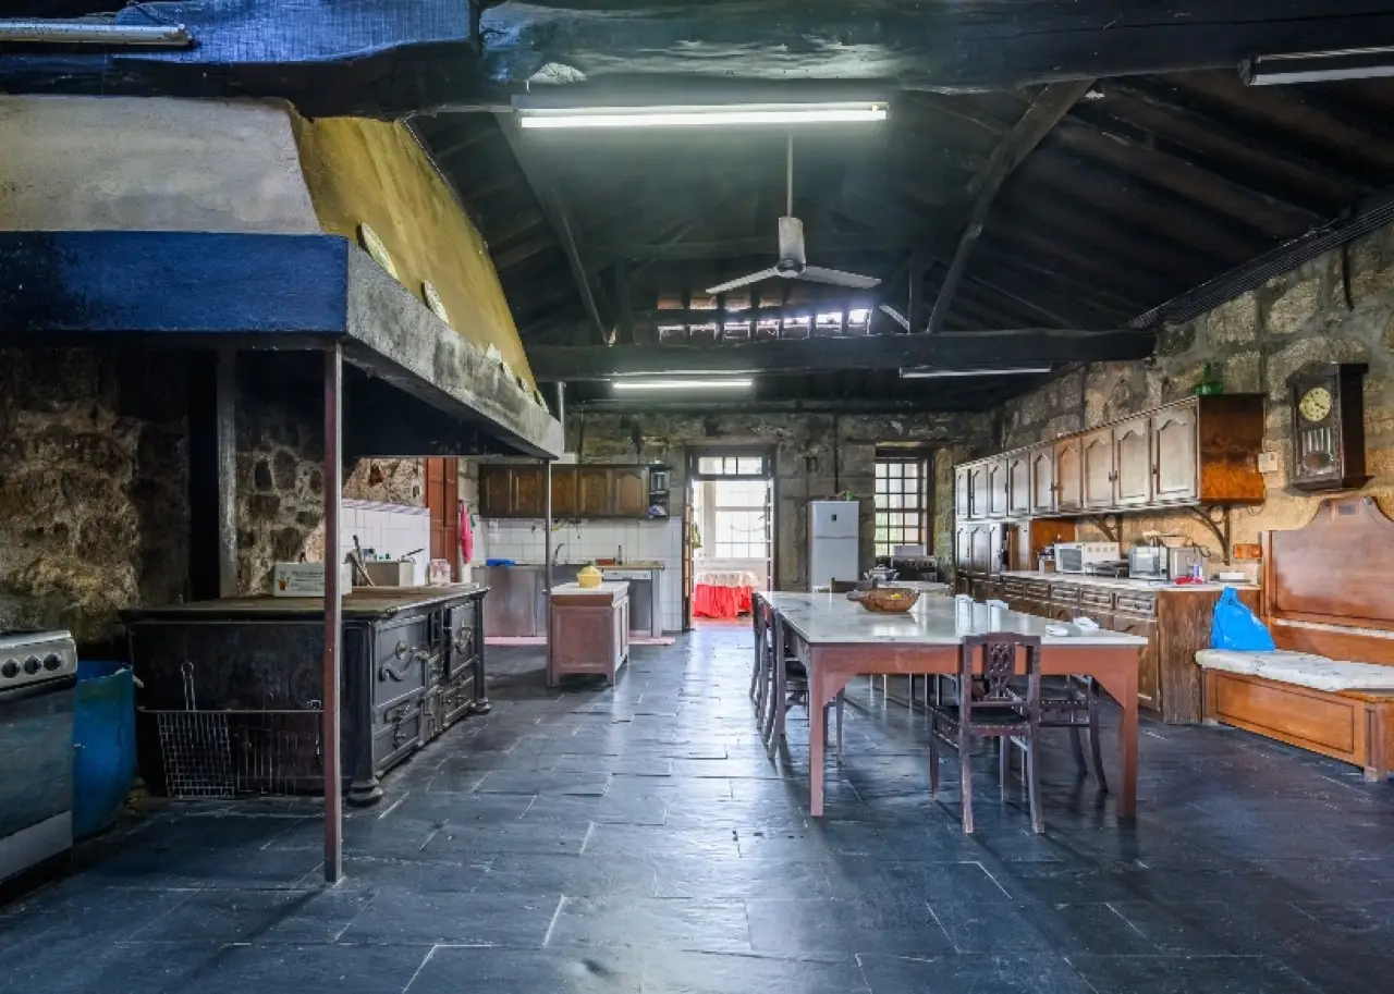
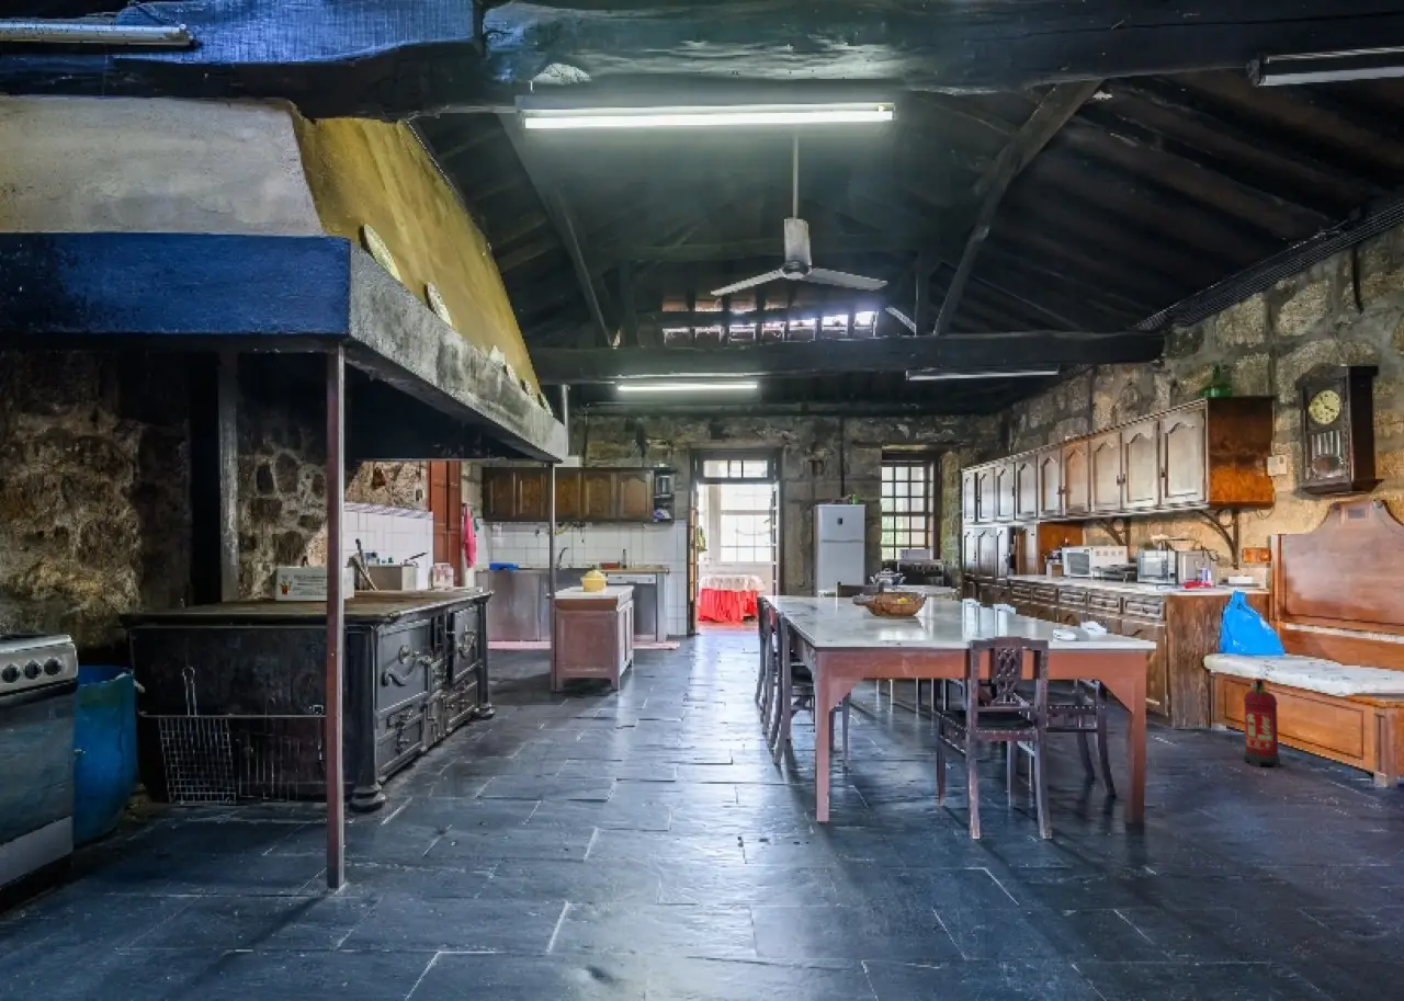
+ fire extinguisher (1260, 719)
